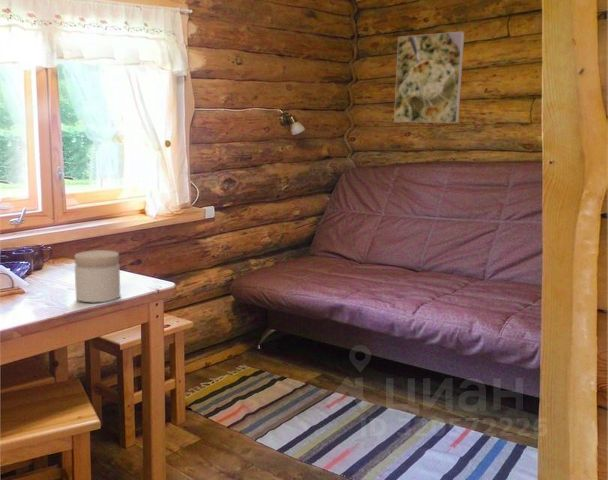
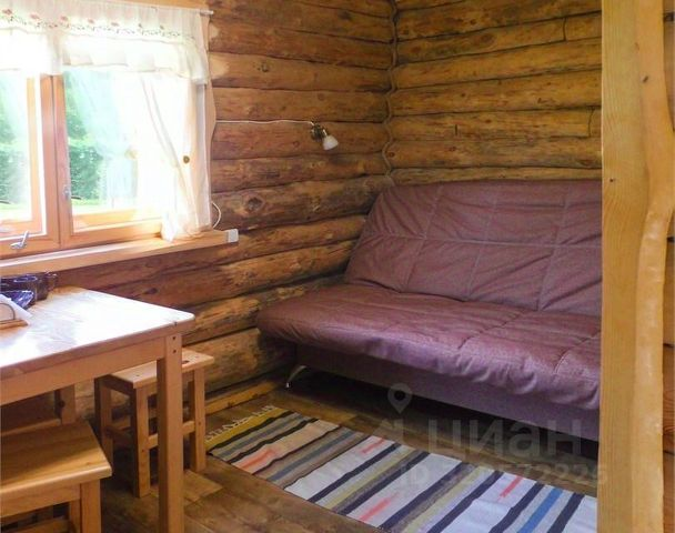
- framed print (427, 78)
- jar (97, 276)
